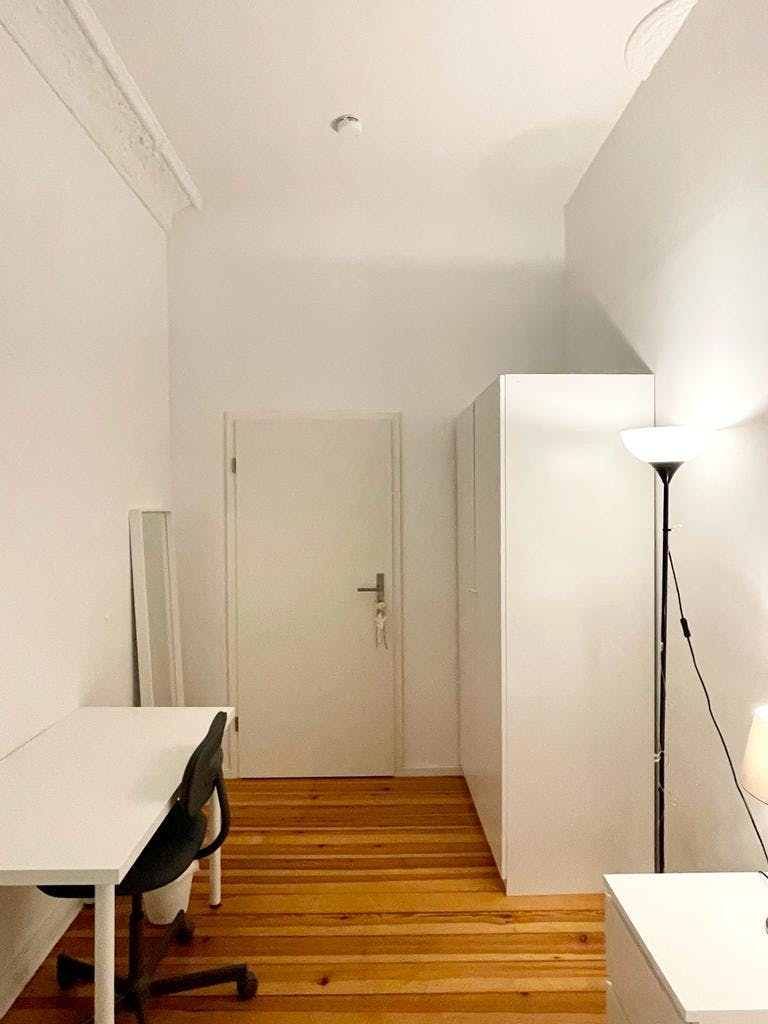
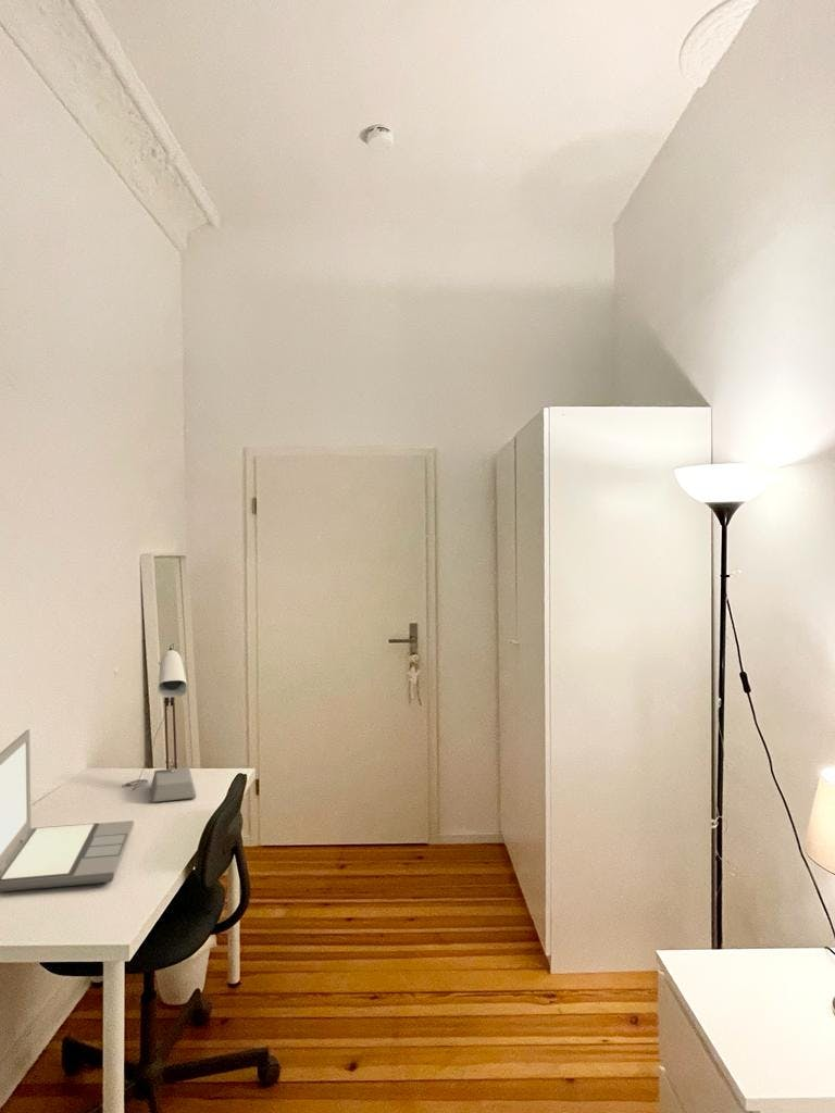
+ laptop (66, 825)
+ desk lamp (163, 717)
